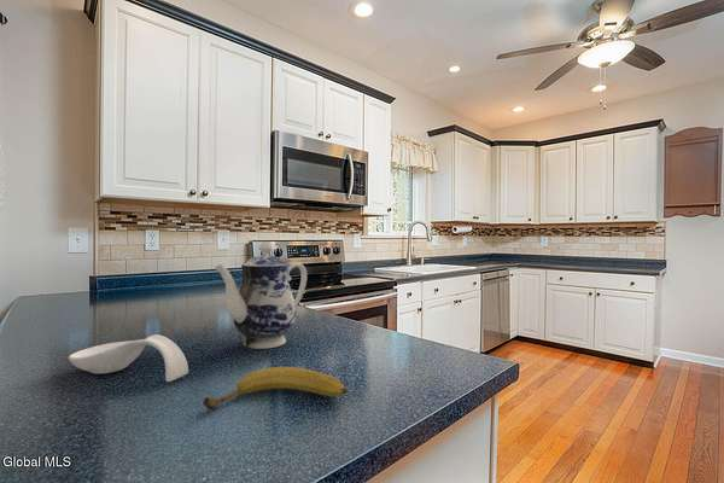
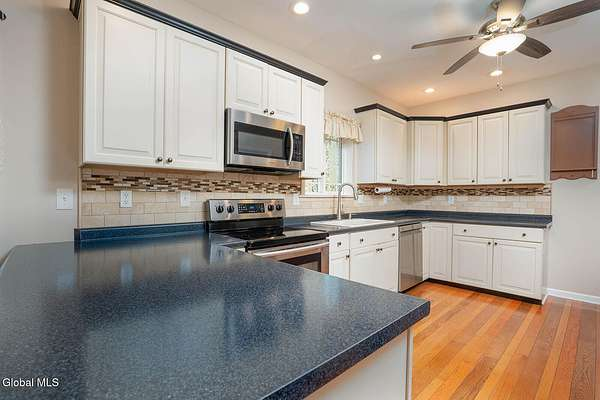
- spoon rest (130, 353)
- teapot (264, 292)
- fruit (282, 388)
